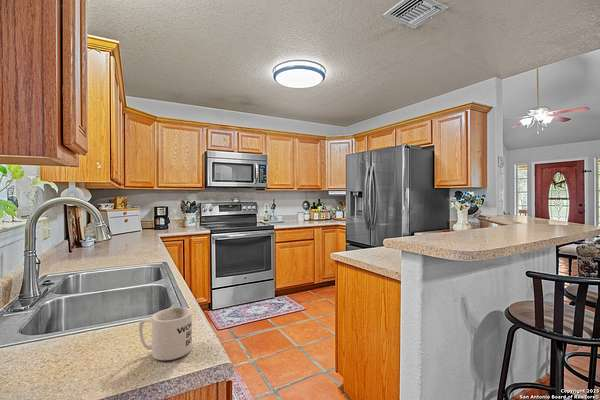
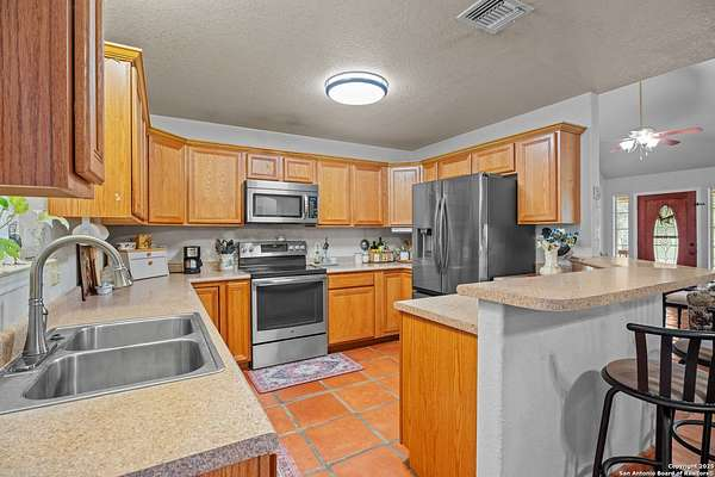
- mug (165, 332)
